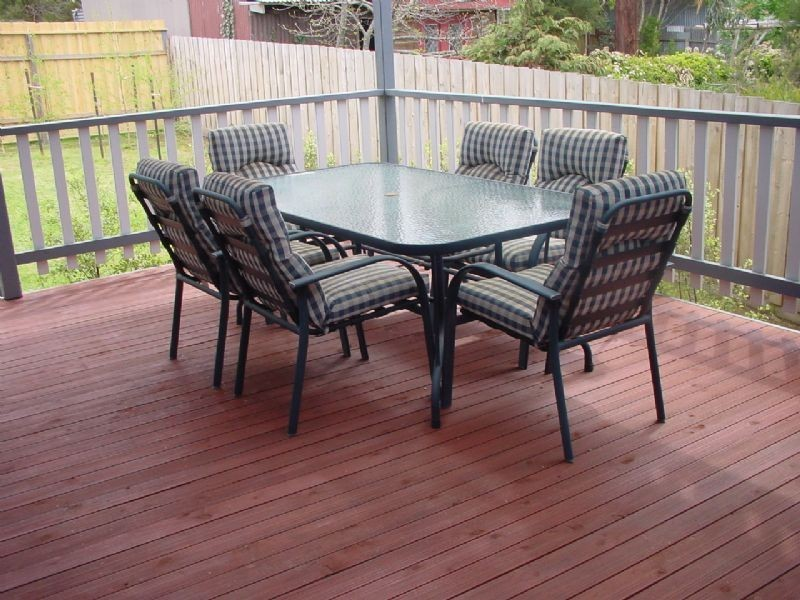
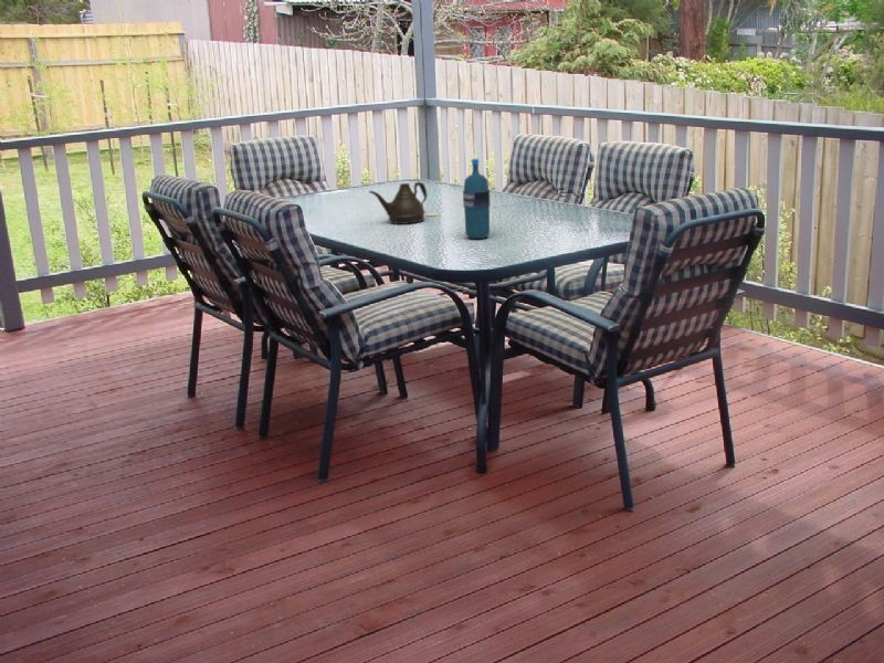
+ water bottle (476, 198)
+ teapot (398, 202)
